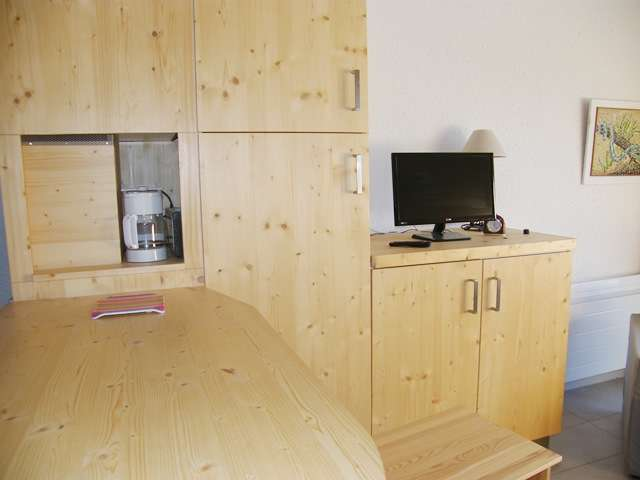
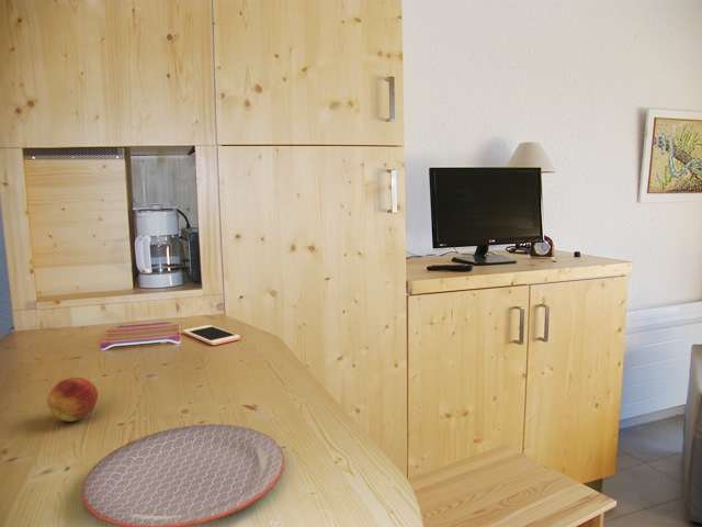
+ plate (189, 473)
+ cell phone (211, 334)
+ fruit (72, 399)
